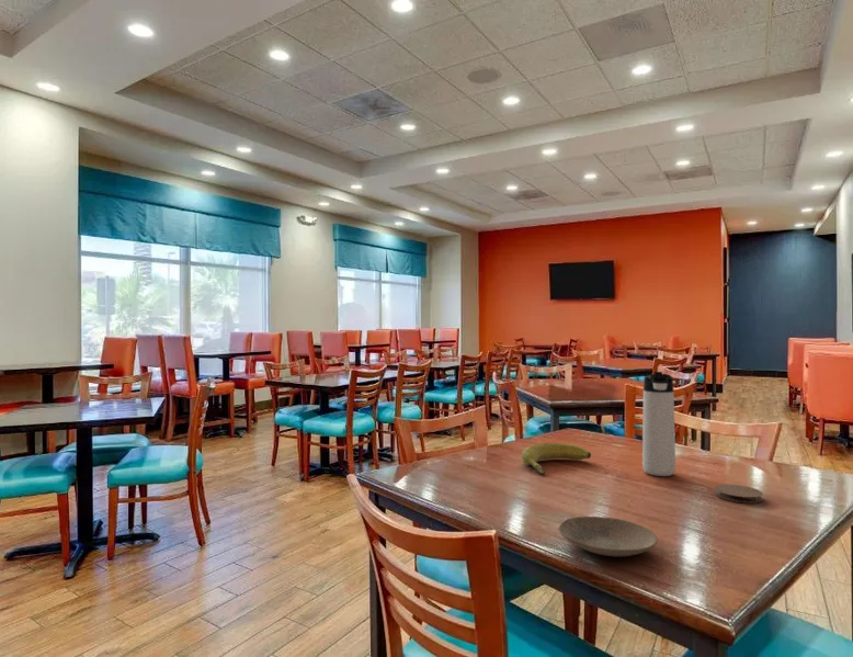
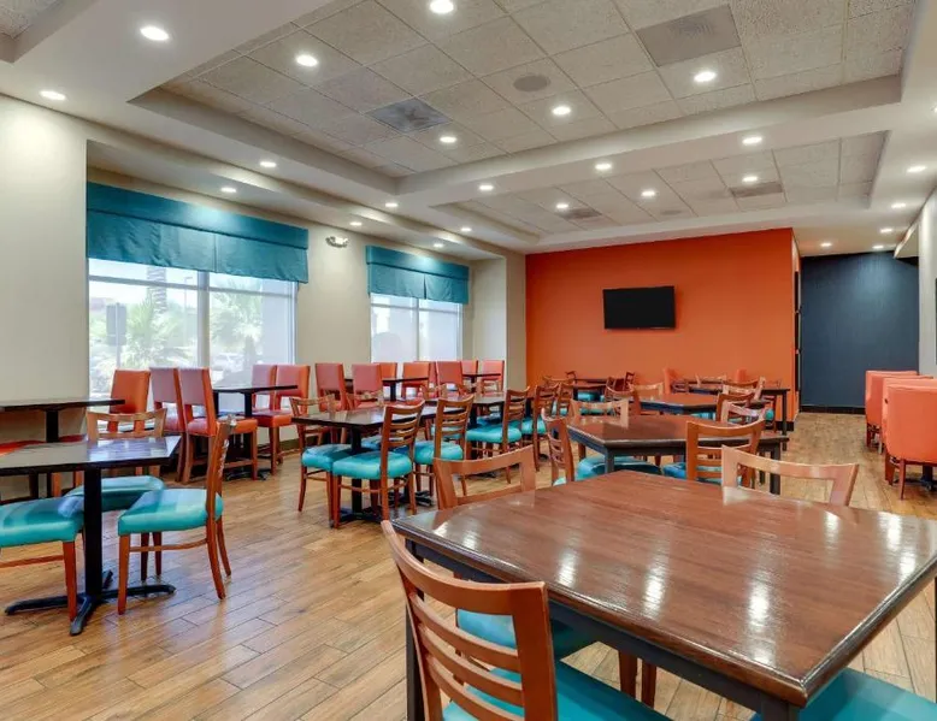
- coaster (738, 492)
- plate (606, 539)
- thermos bottle (659, 423)
- banana (553, 456)
